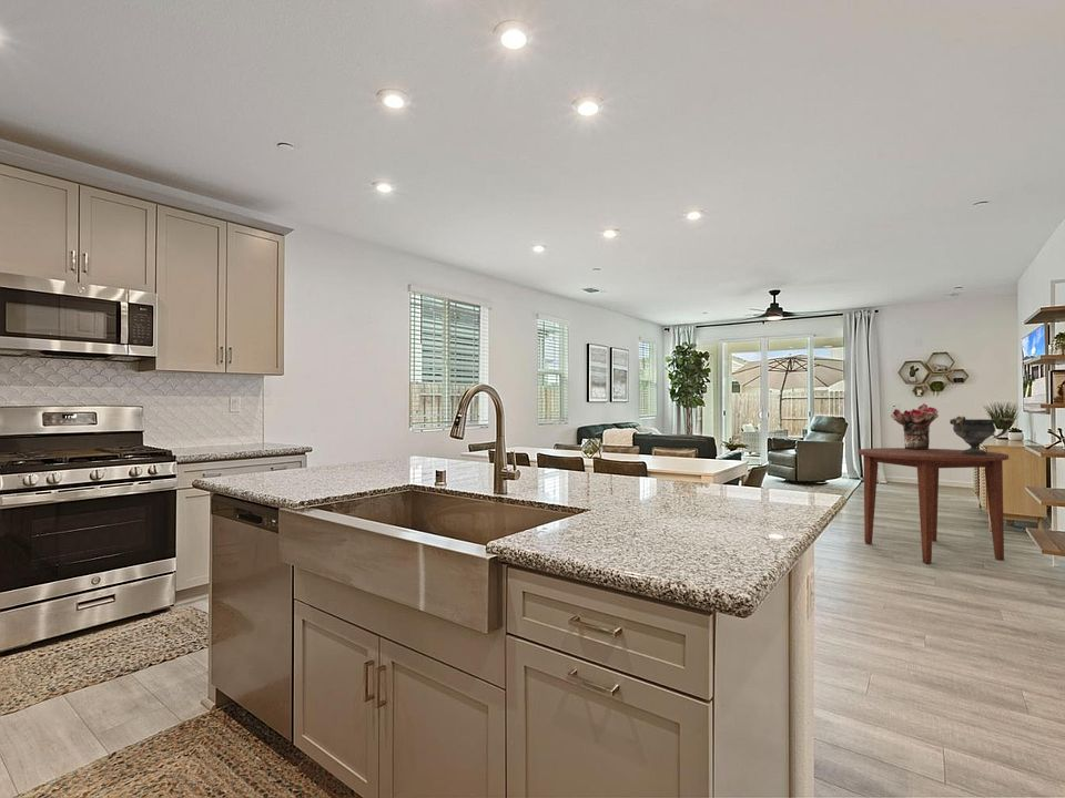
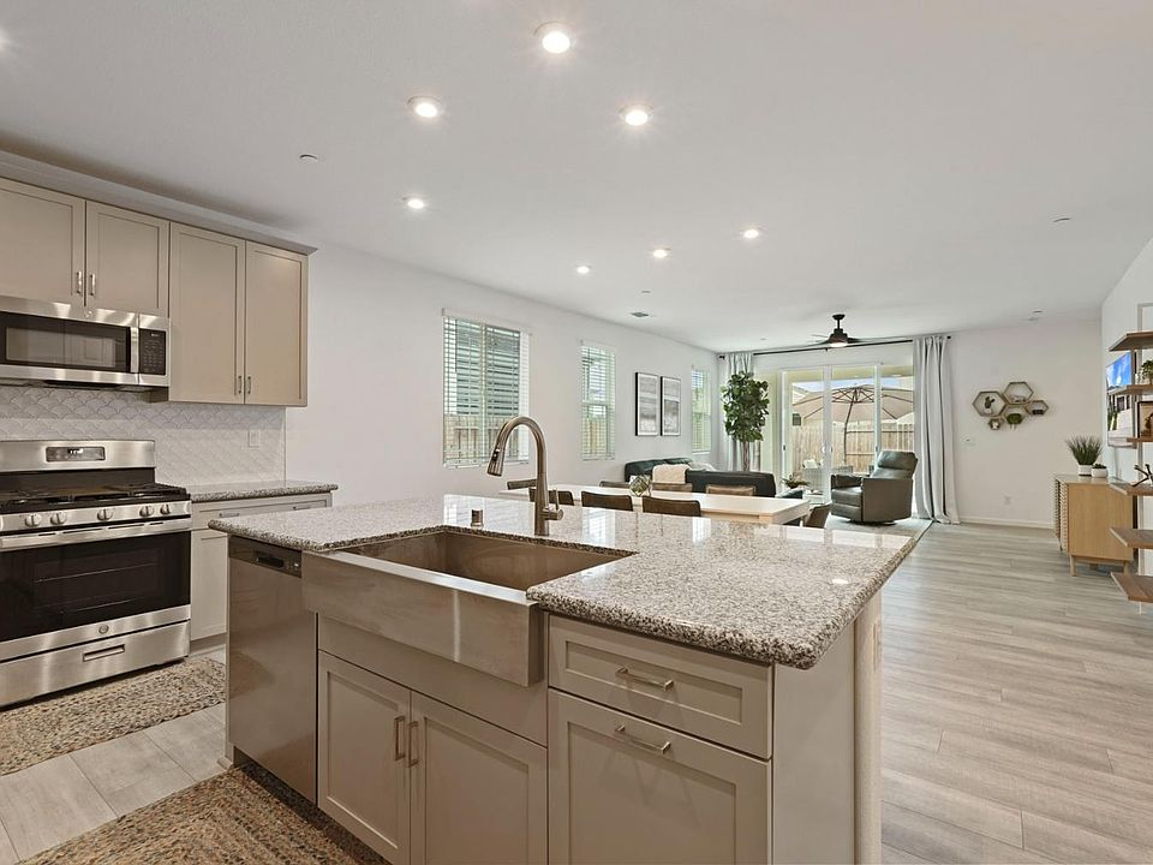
- dining table (929, 501)
- bouquet (914, 426)
- decorative bowl (968, 433)
